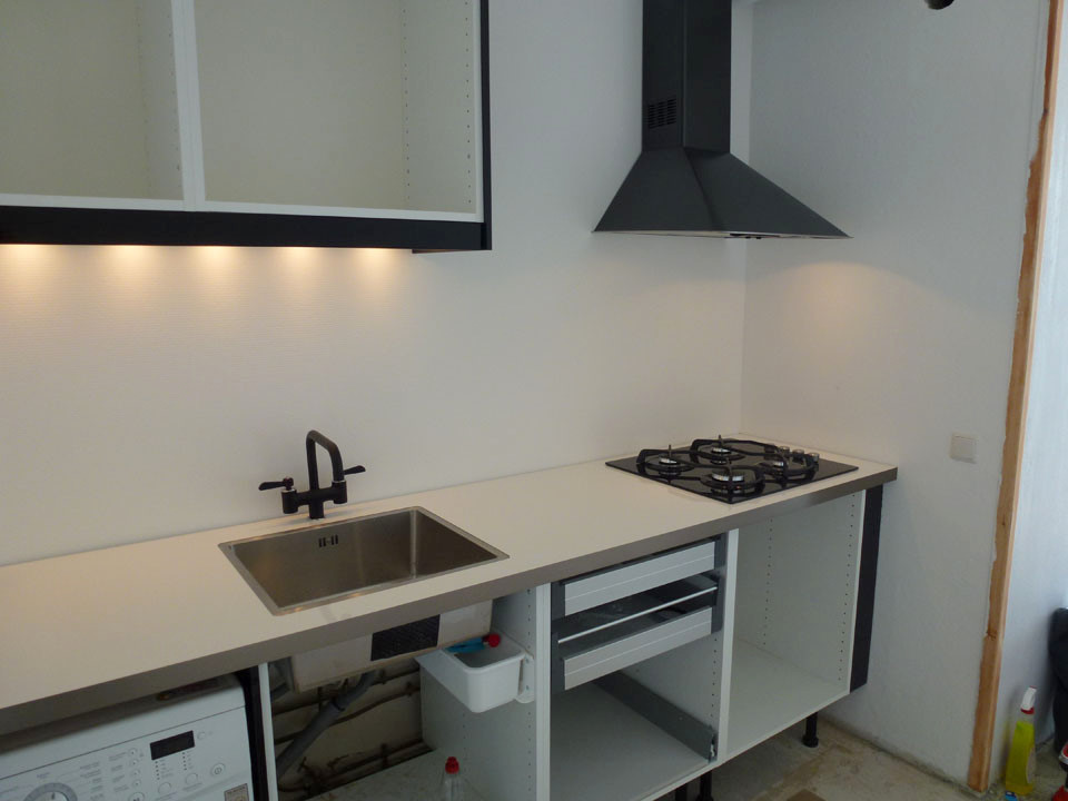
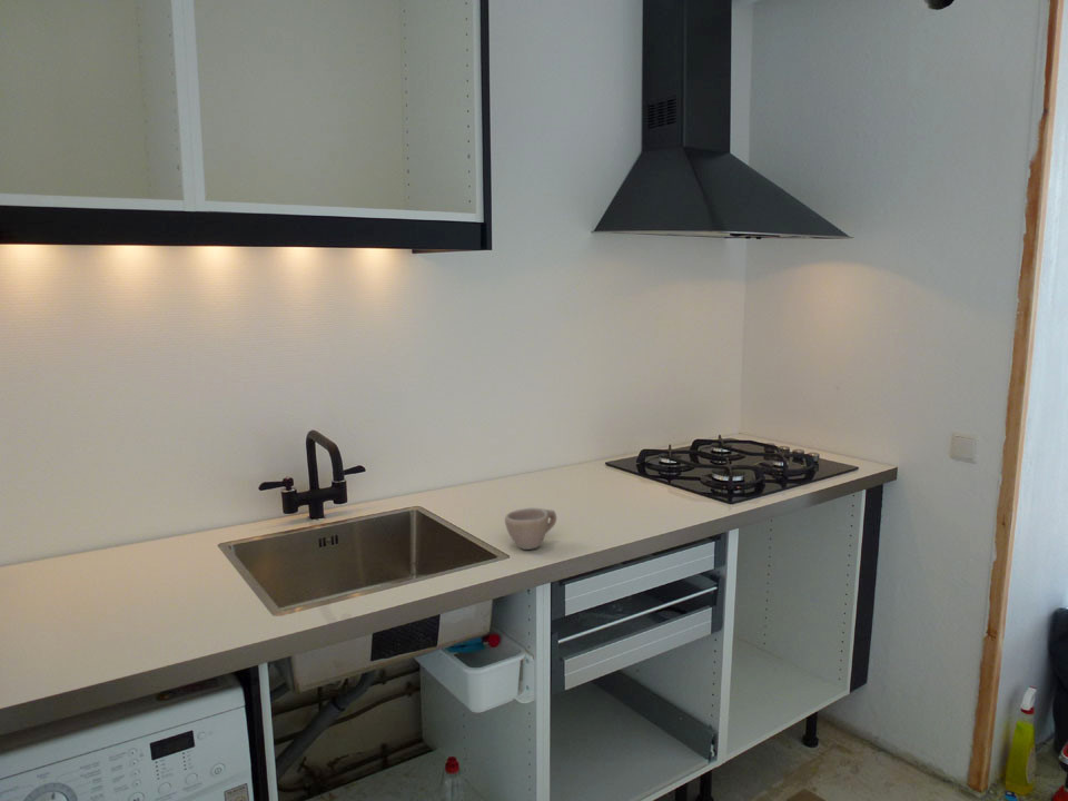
+ cup (532, 528)
